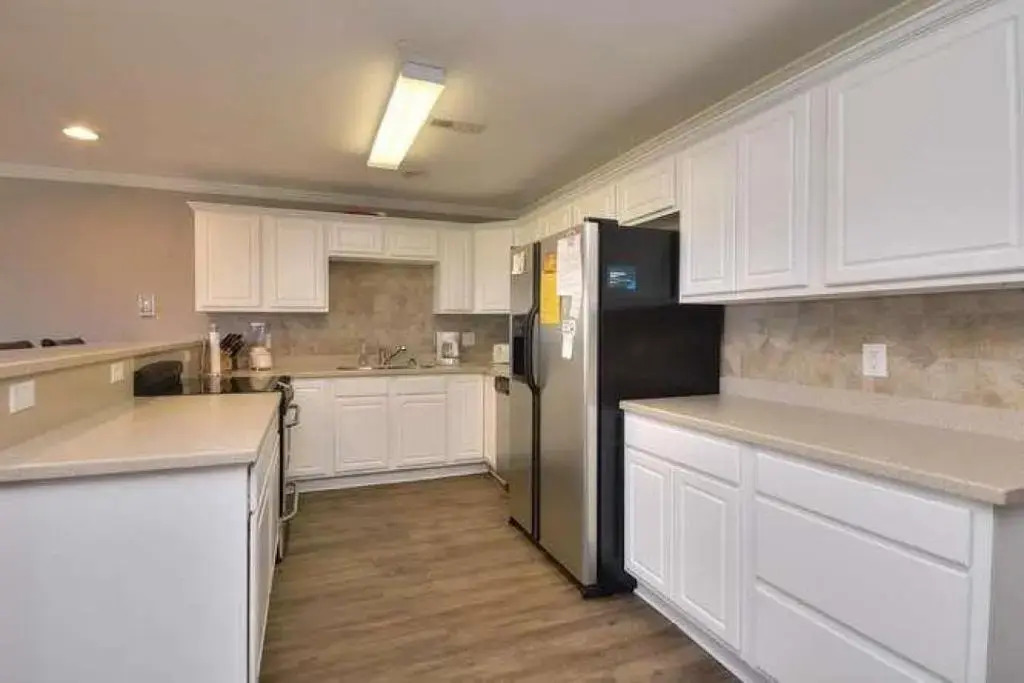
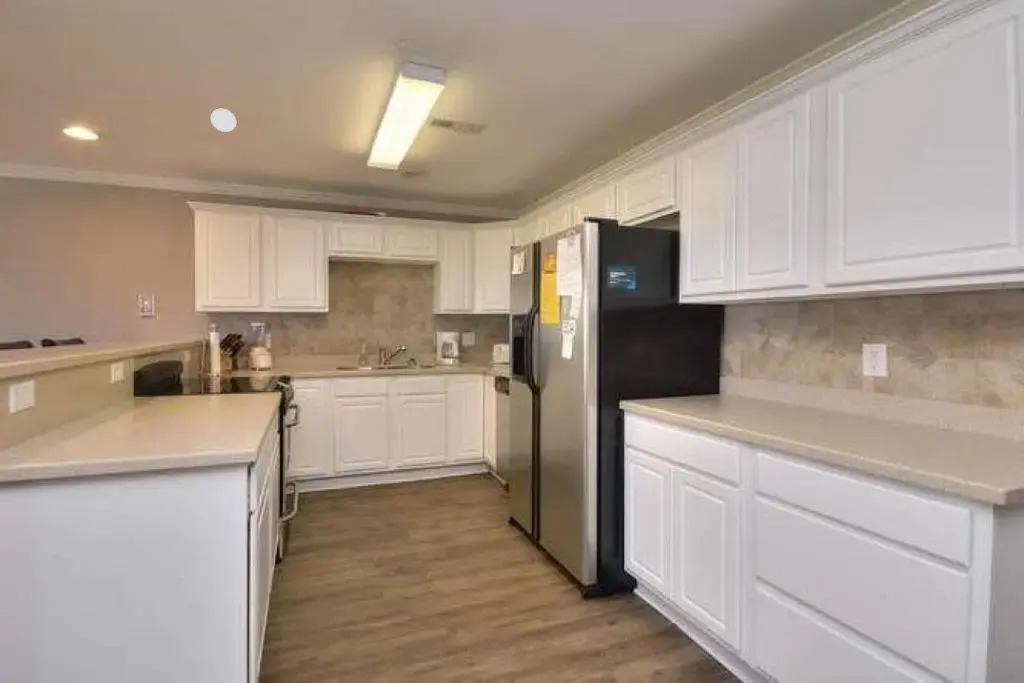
+ smoke detector (223, 119)
